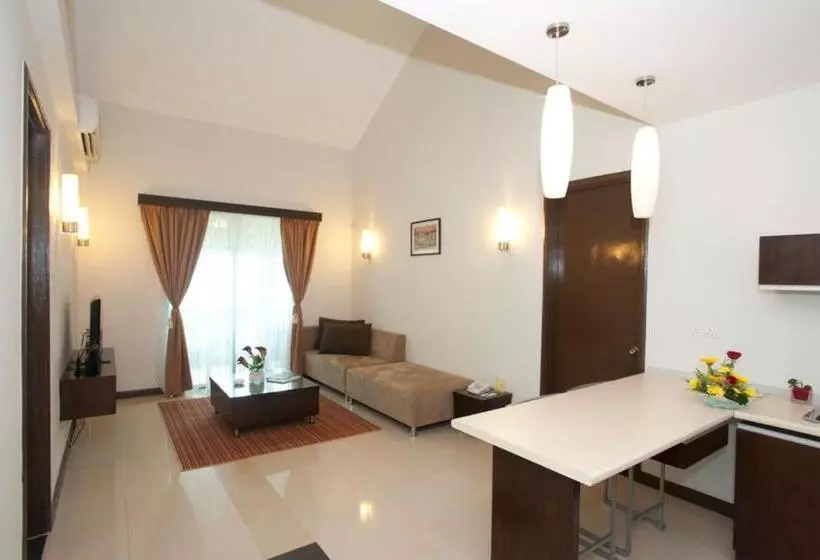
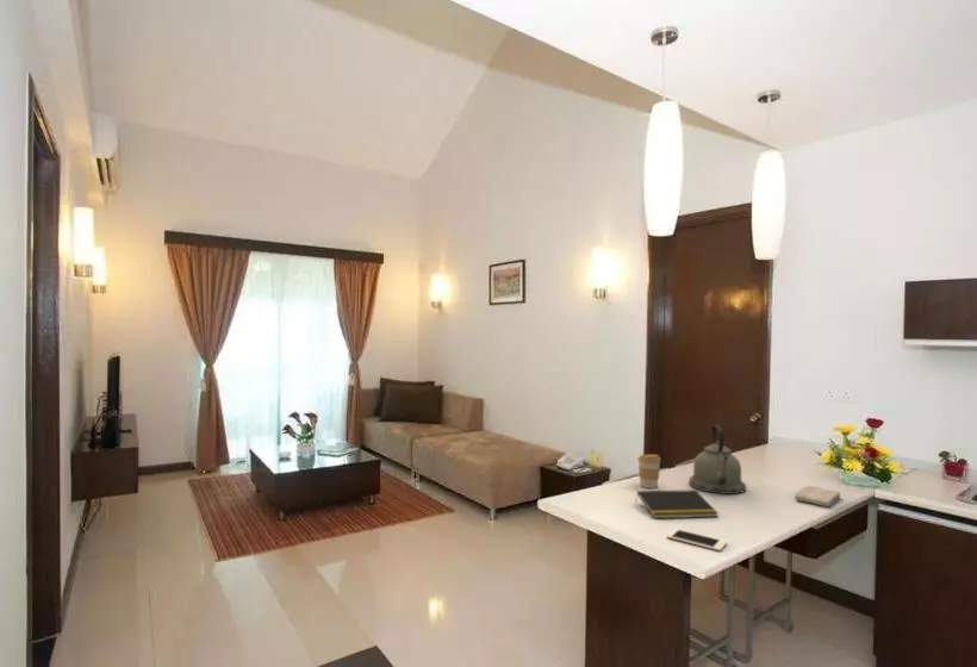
+ washcloth (817, 494)
+ coffee cup (648, 469)
+ cell phone (696, 538)
+ kettle (718, 457)
+ notepad (676, 503)
